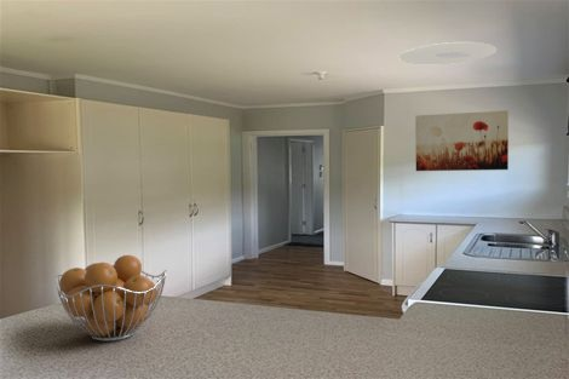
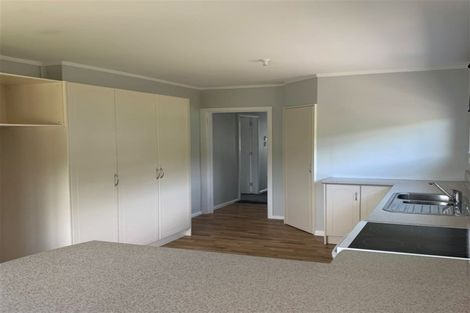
- wall art (460, 142)
- ceiling light (446, 50)
- fruit basket (113, 295)
